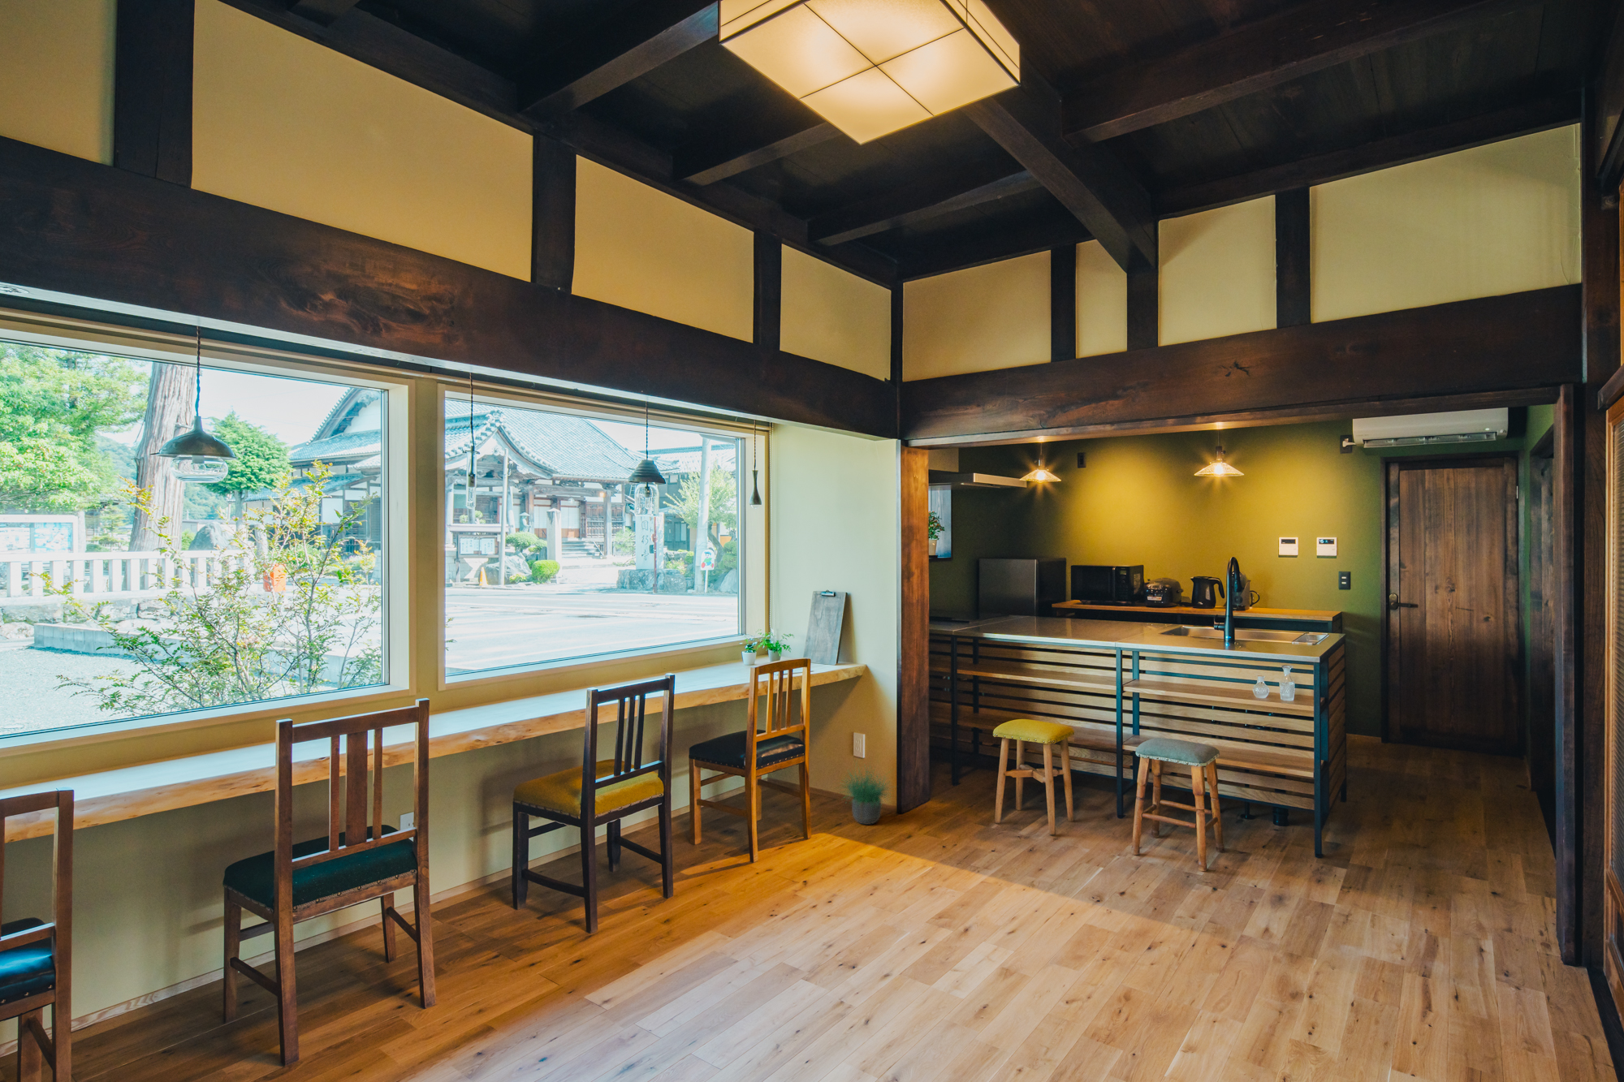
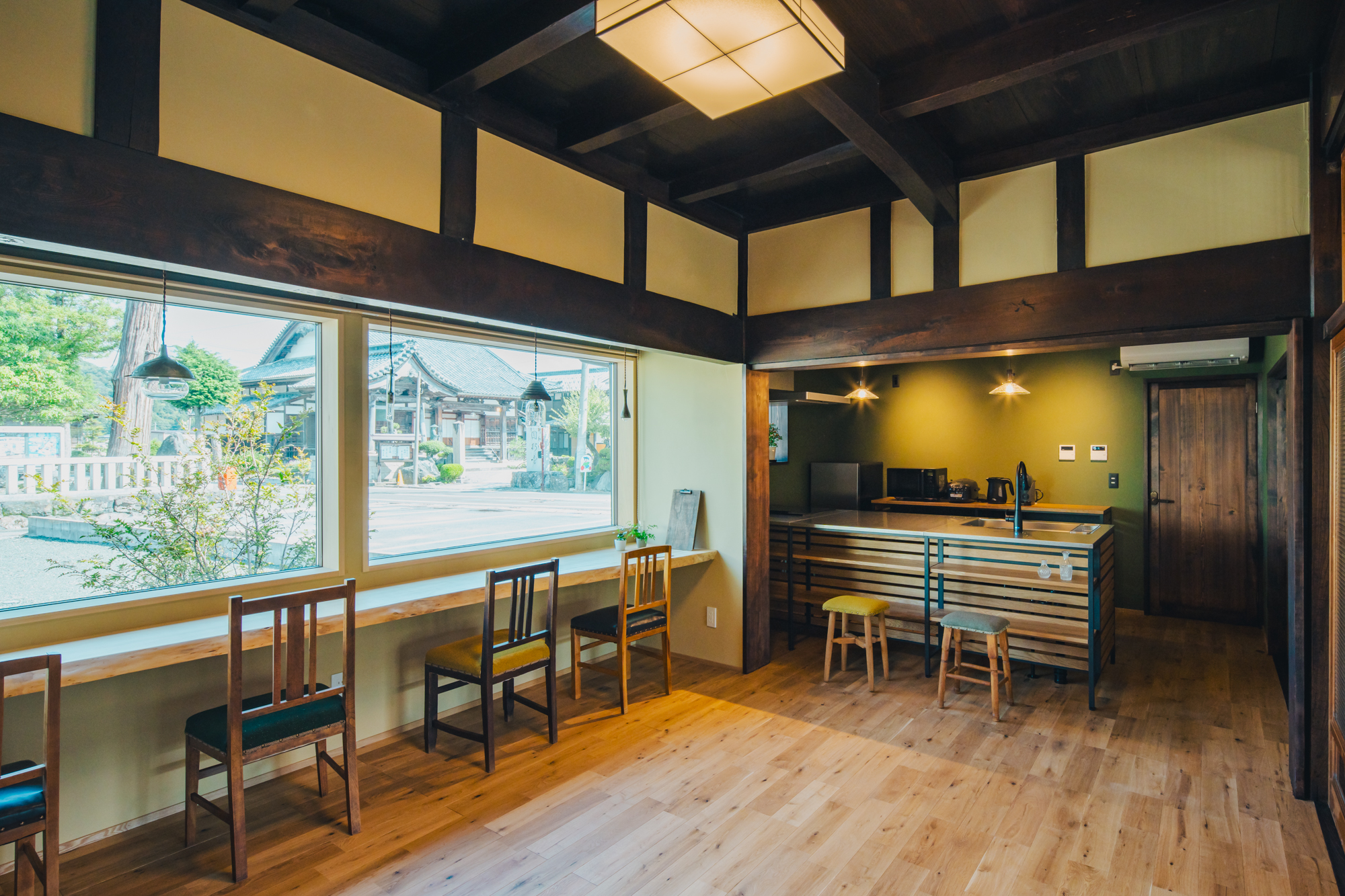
- potted plant (866, 789)
